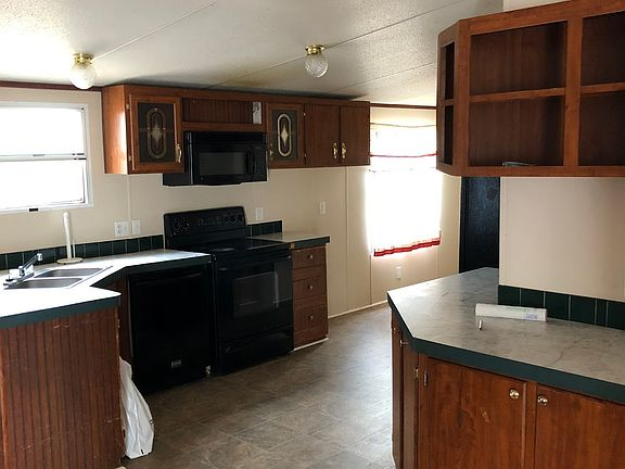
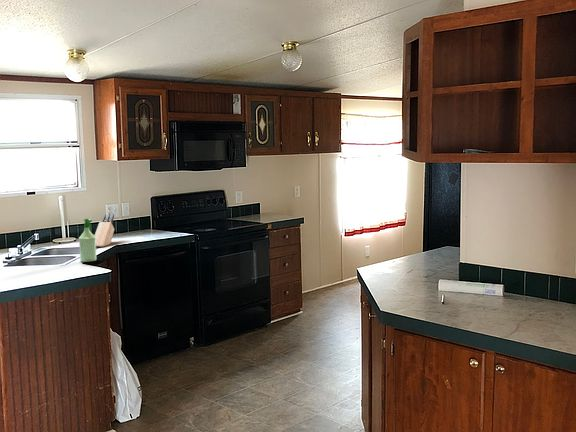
+ knife block (103, 229)
+ spray bottle (87, 239)
